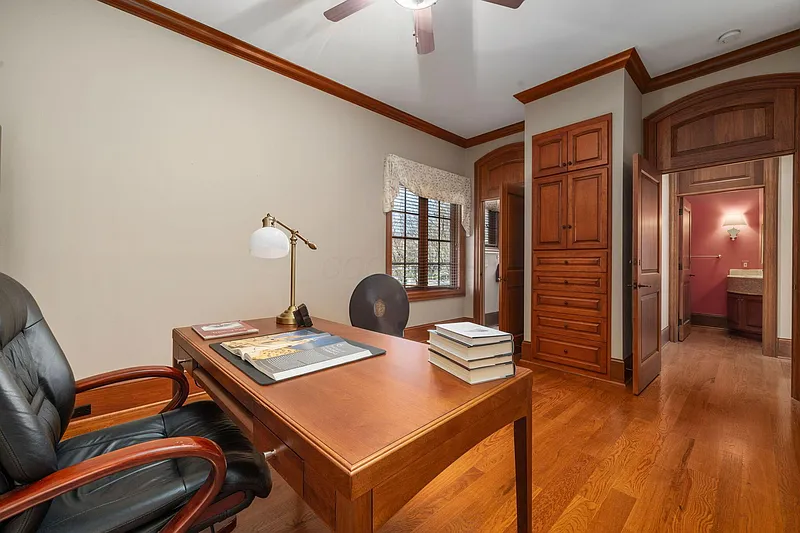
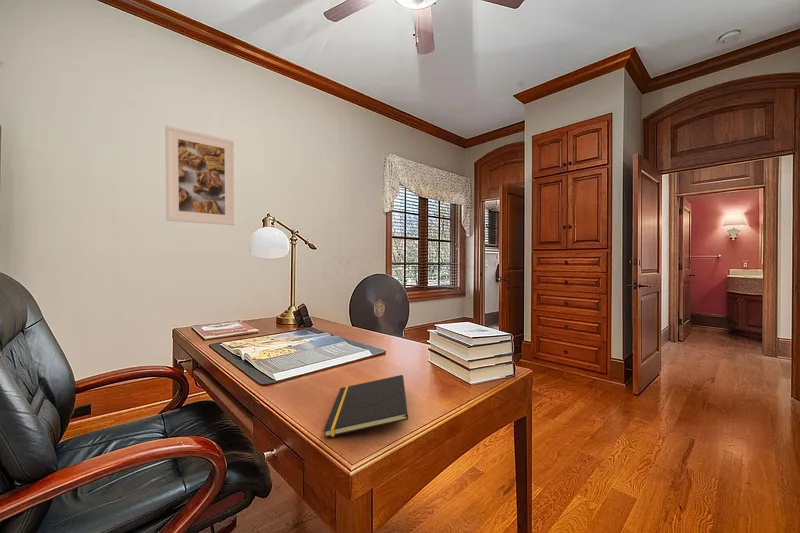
+ notepad (369, 401)
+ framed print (202, 178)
